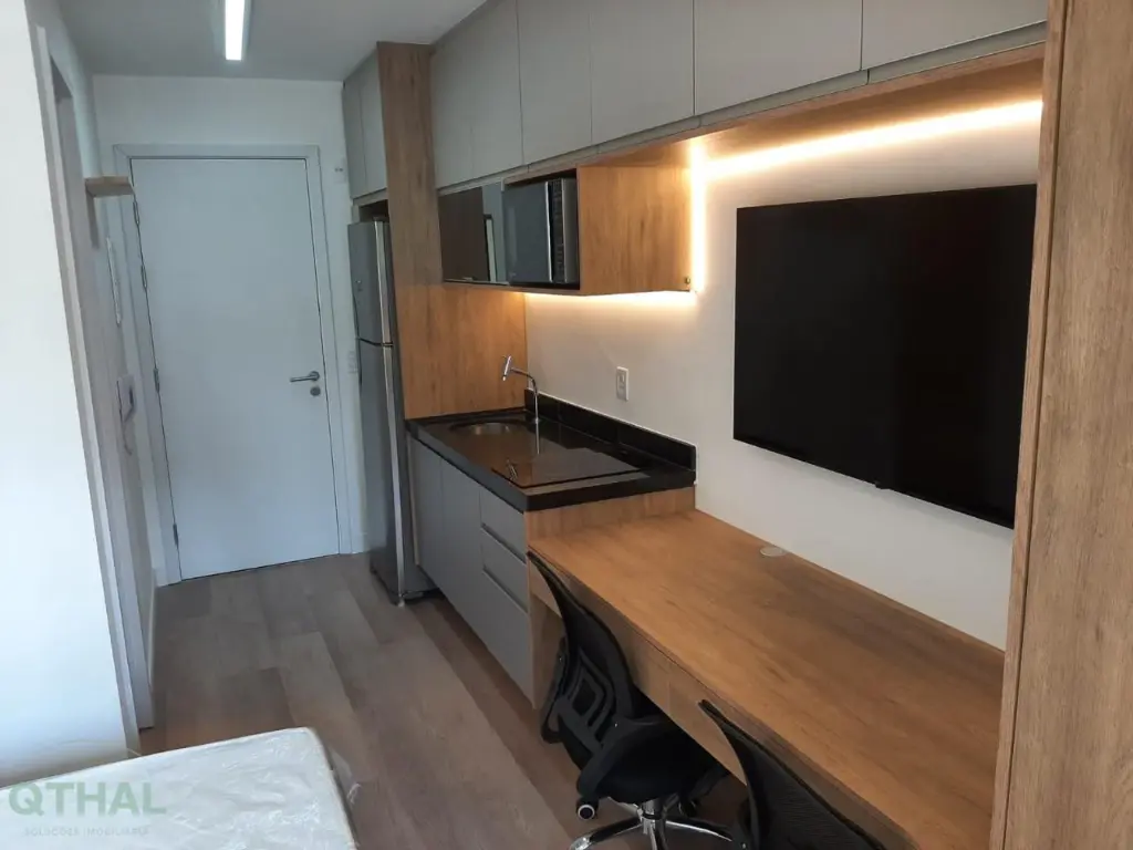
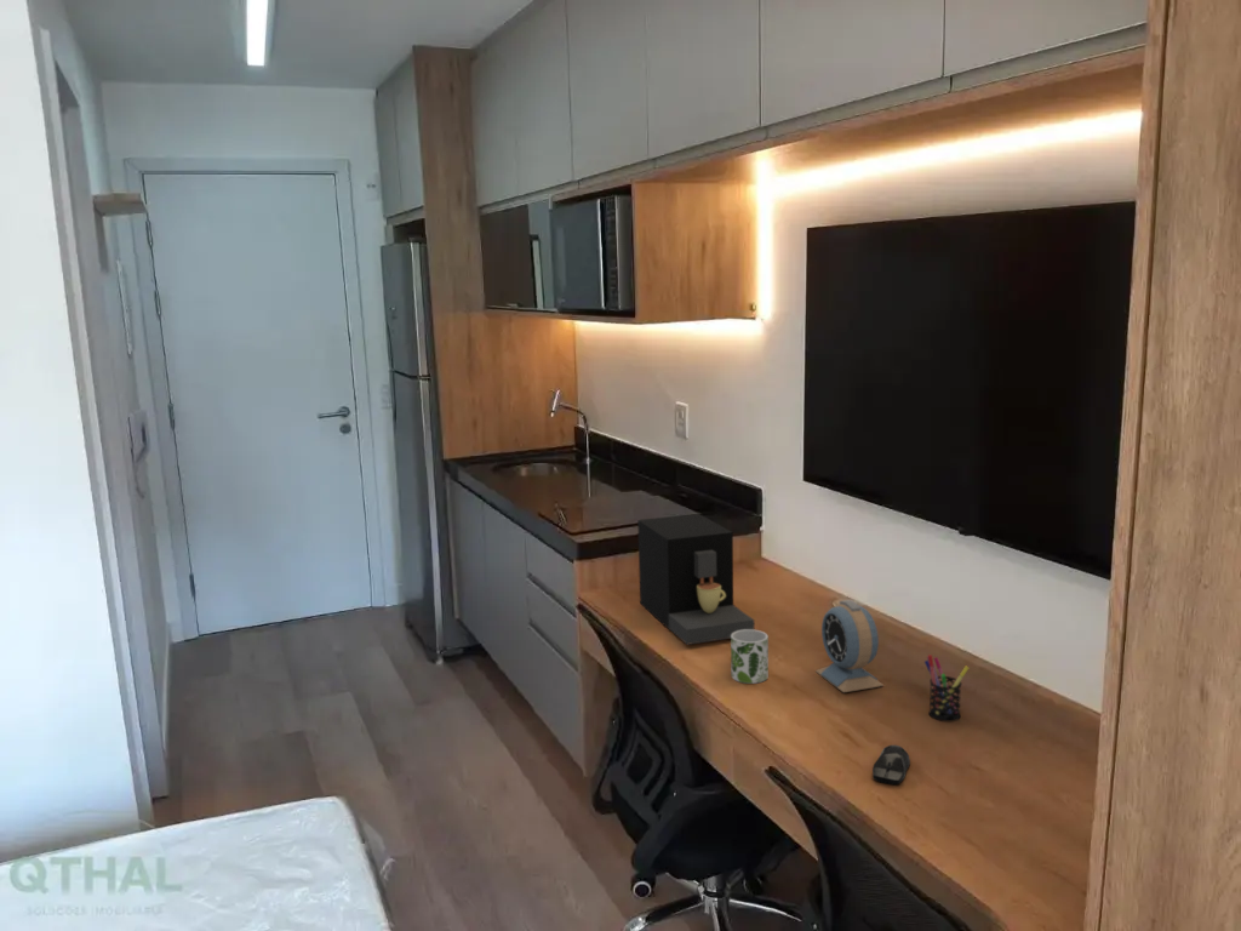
+ coffee maker (692, 575)
+ computer mouse (891, 761)
+ alarm clock (848, 640)
+ pen holder (943, 687)
+ mug (745, 652)
